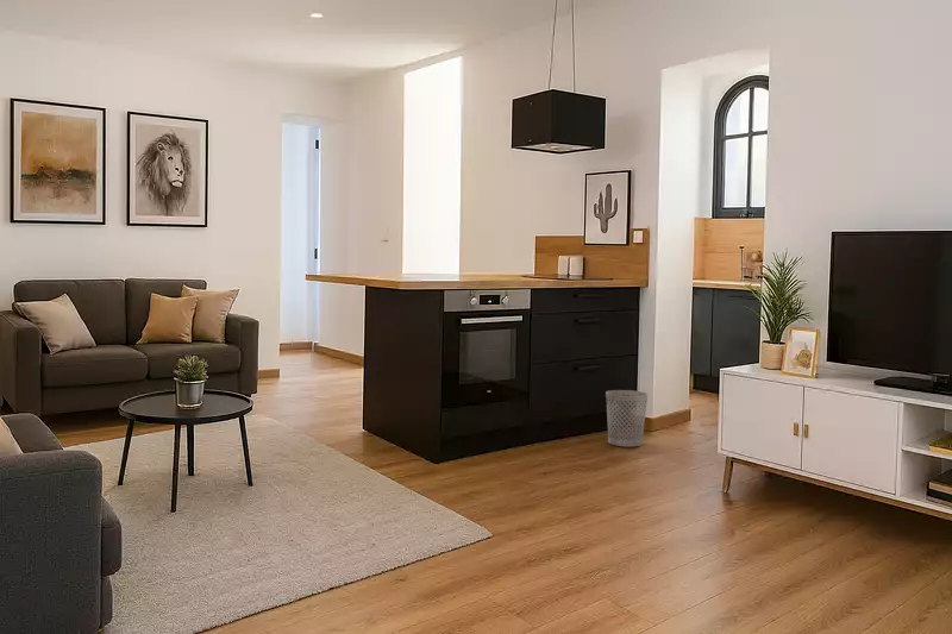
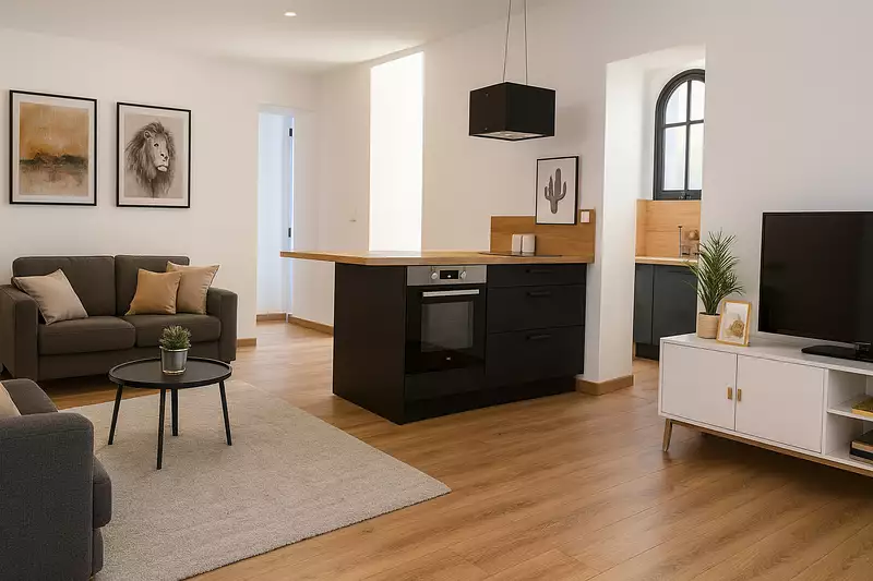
- wastebasket (626, 418)
